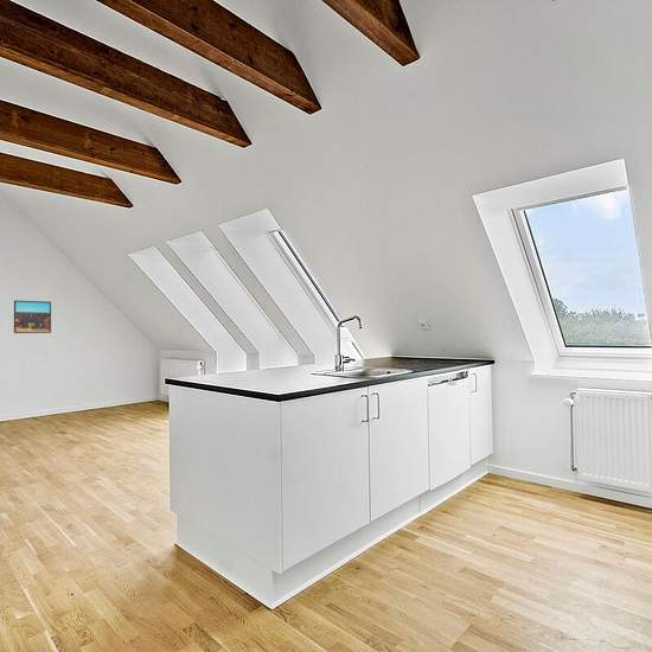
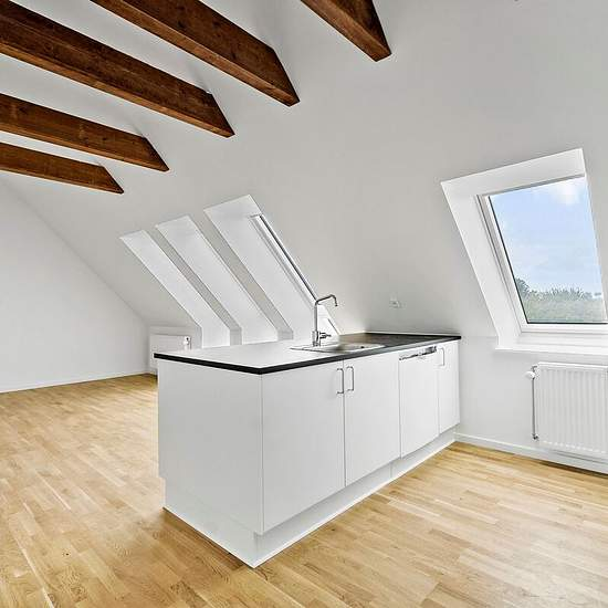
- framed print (32, 317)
